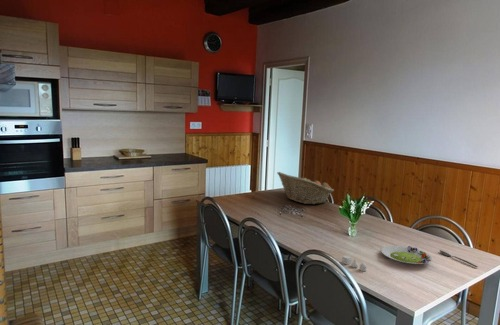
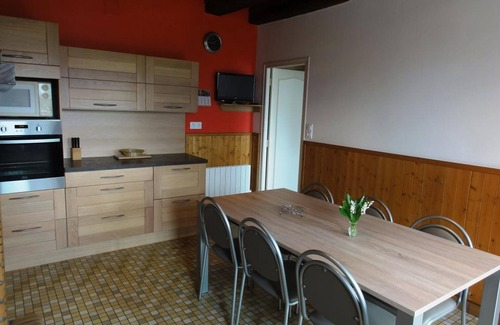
- fruit basket (304, 186)
- salad plate (405, 255)
- salt and pepper shaker set (354, 262)
- spoon (457, 258)
